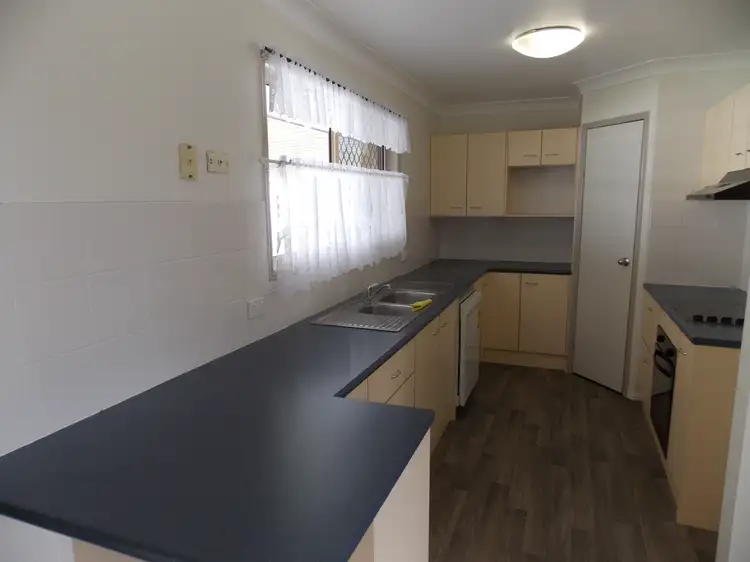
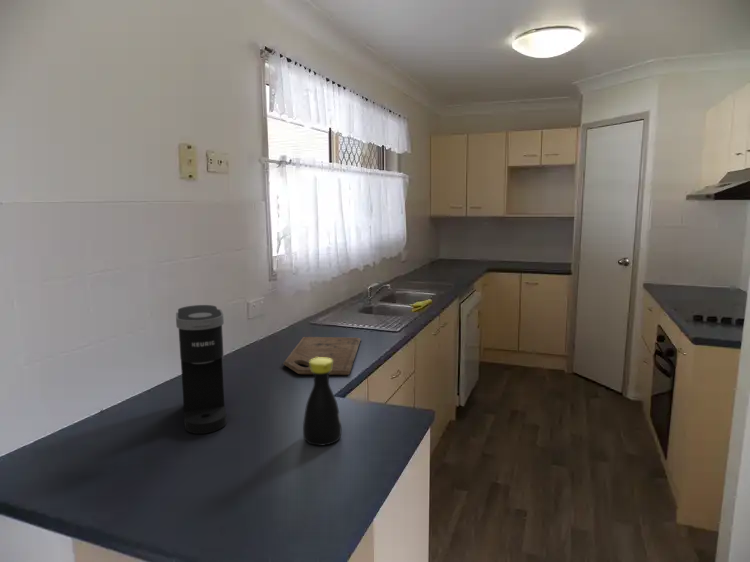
+ bottle (321, 399)
+ cutting board (323, 353)
+ coffee maker (201, 363)
